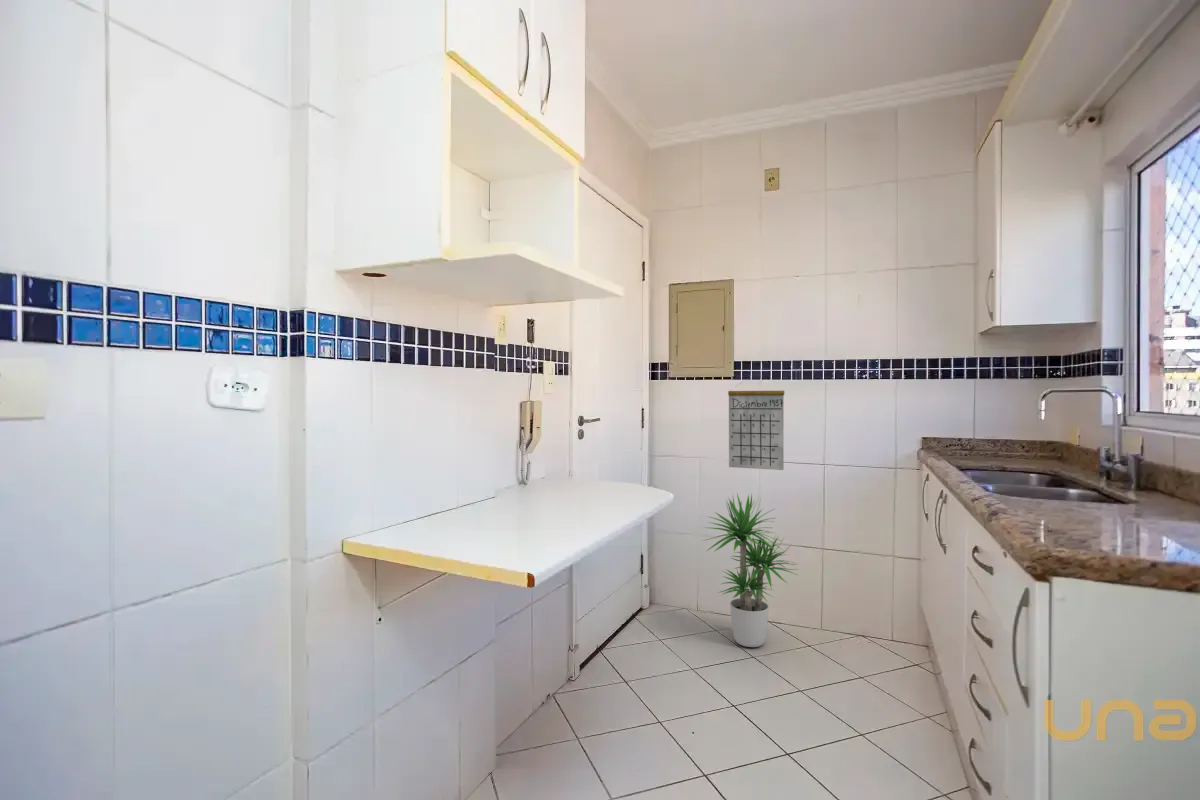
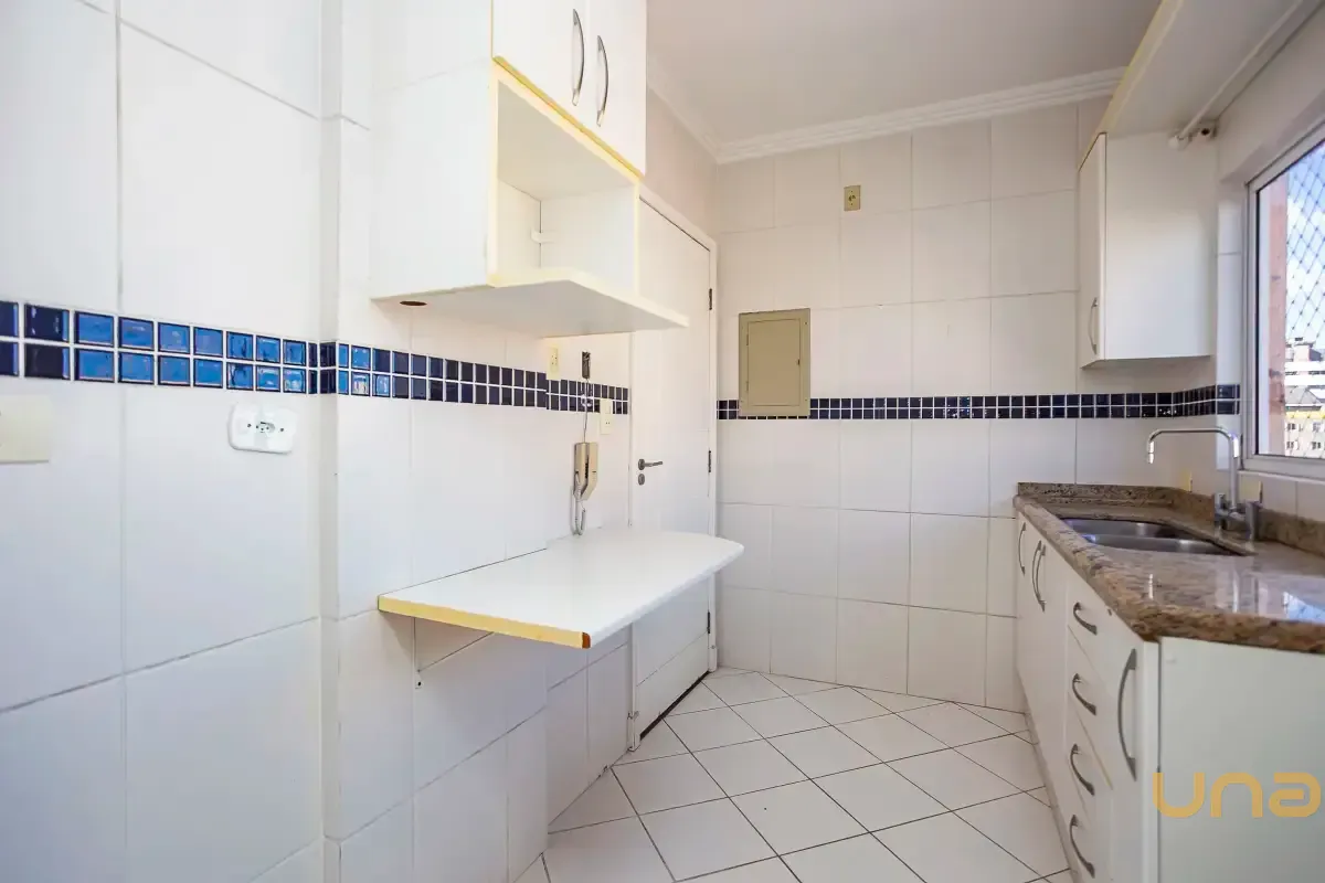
- potted plant (748, 566)
- calendar (755, 420)
